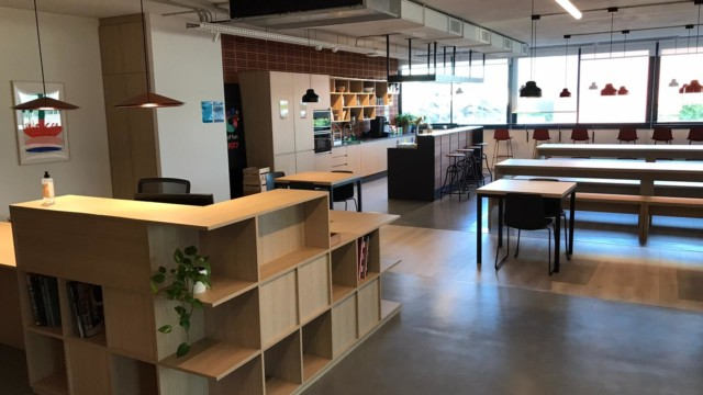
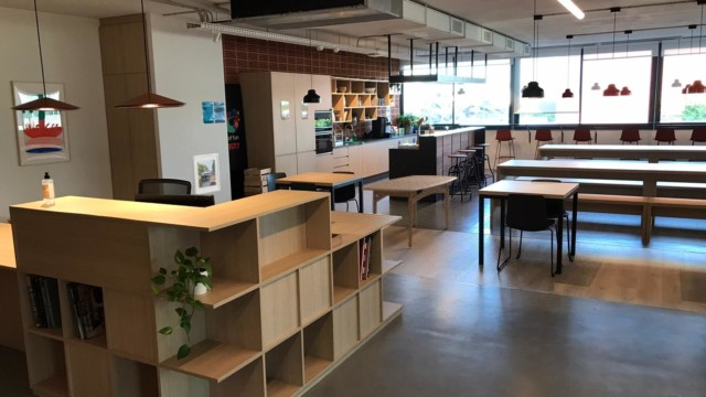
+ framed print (206, 173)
+ dining table (411, 208)
